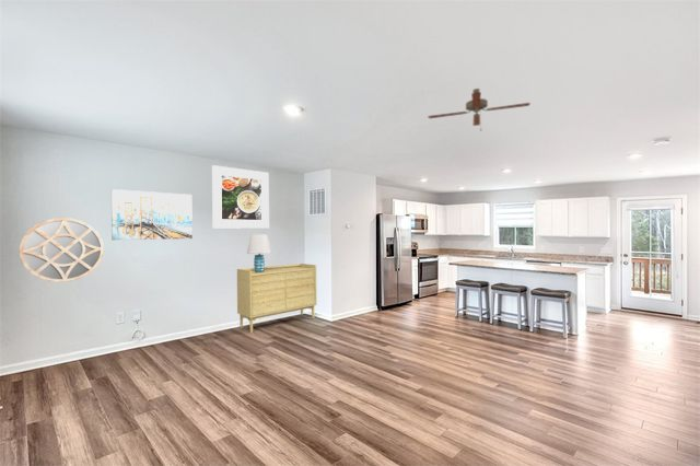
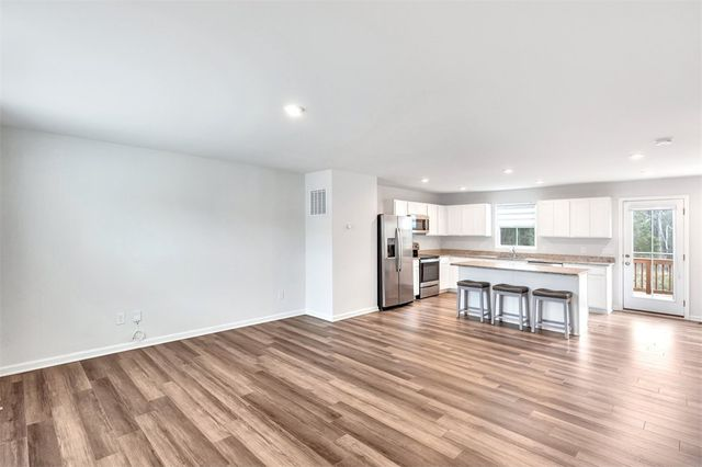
- ceiling fan (476, 110)
- lamp (258, 253)
- sideboard (278, 294)
- home mirror (63, 249)
- wall art (154, 215)
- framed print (242, 198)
